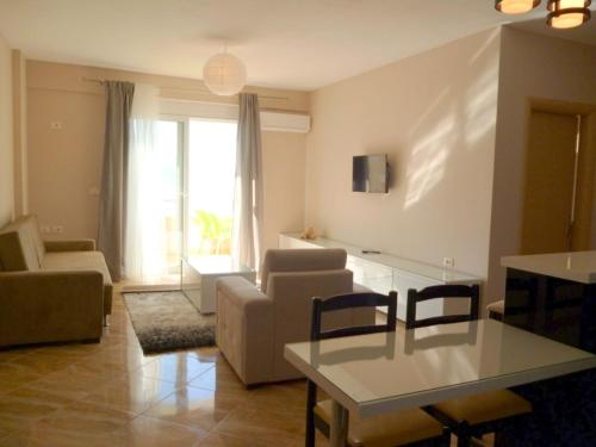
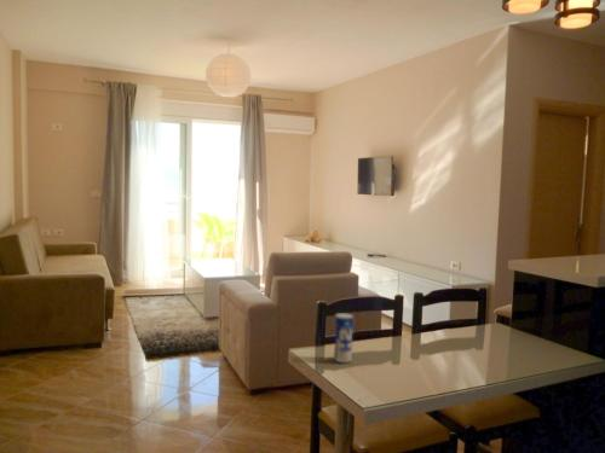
+ beverage can (344, 337)
